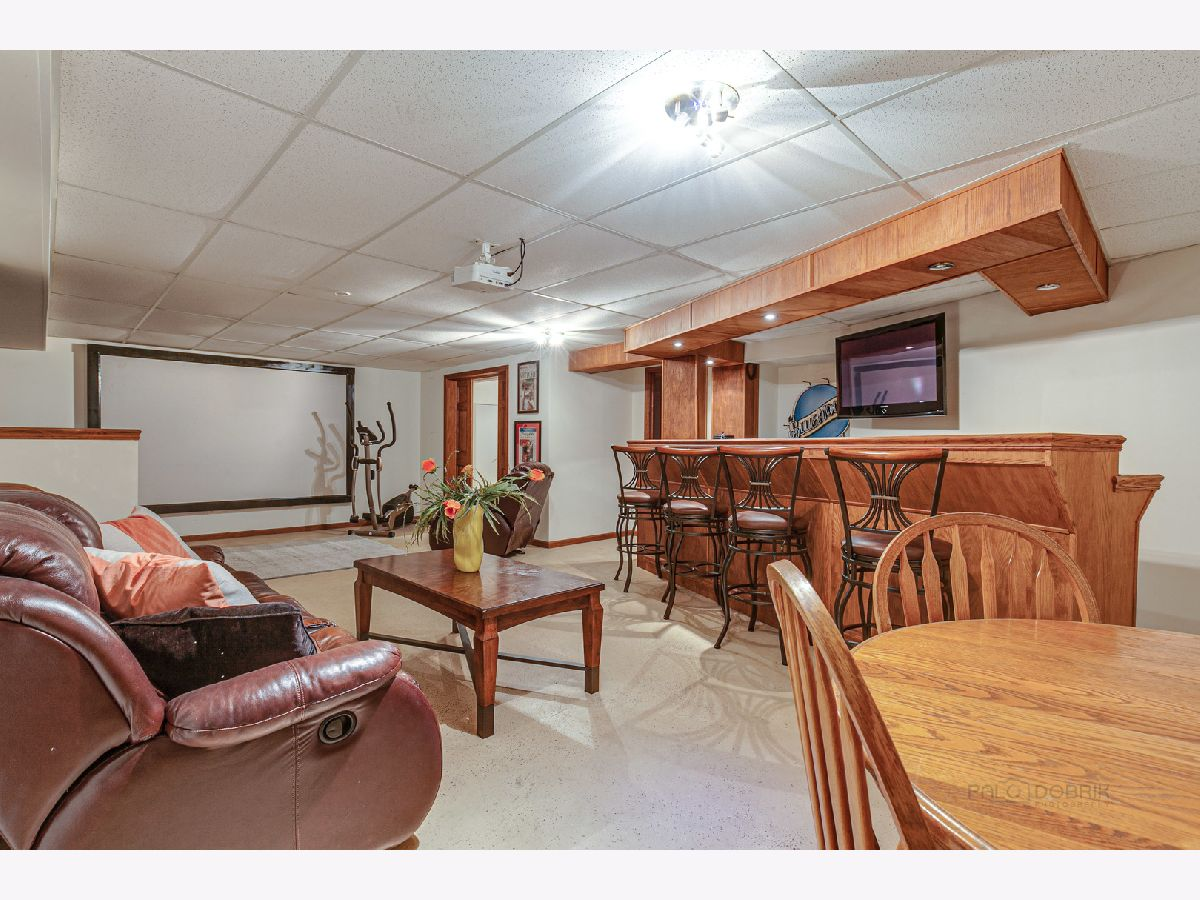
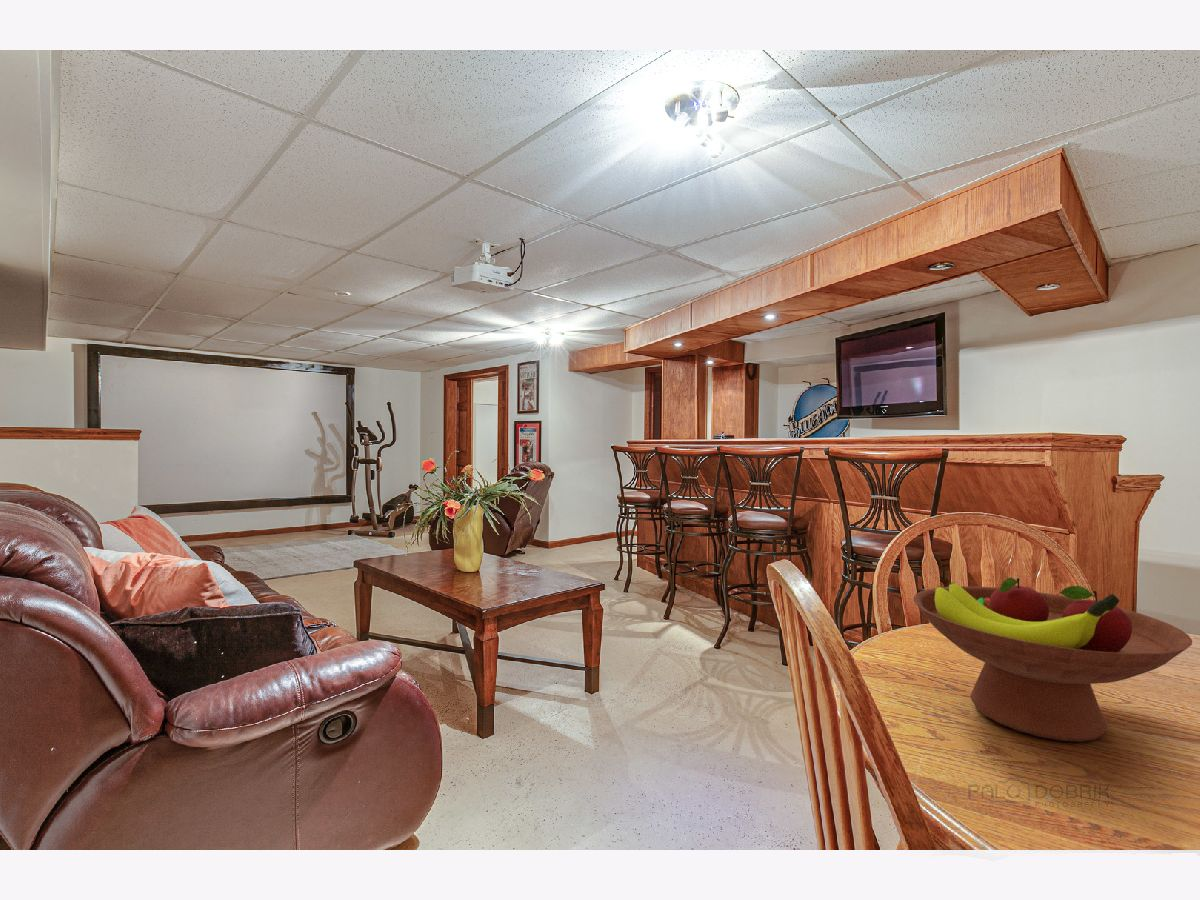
+ fruit bowl (1036, 645)
